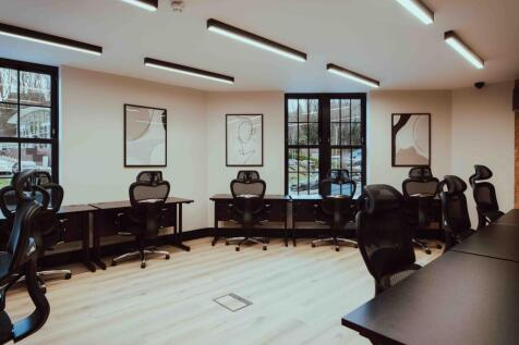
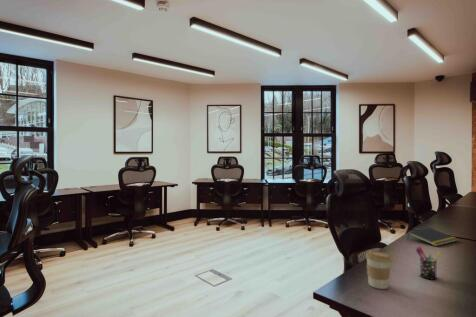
+ pen holder (427, 262)
+ notepad (432, 236)
+ coffee cup (378, 268)
